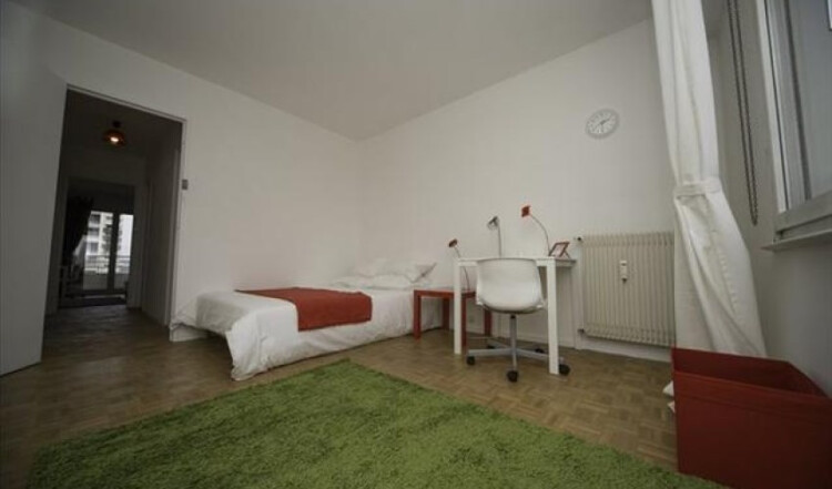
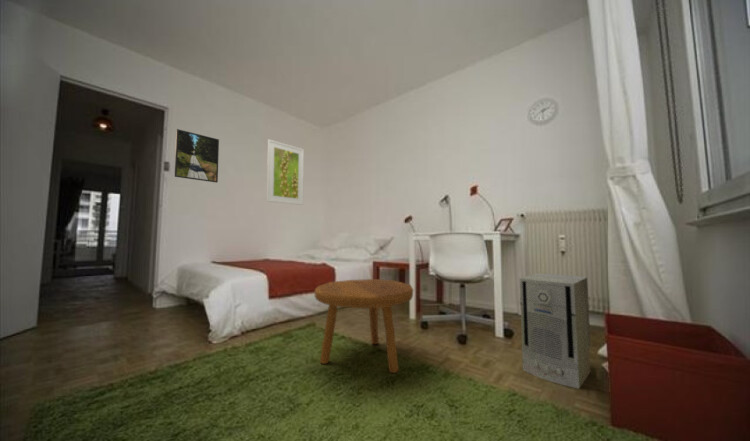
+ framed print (286, 173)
+ footstool (370, 321)
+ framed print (198, 157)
+ air purifier (555, 323)
